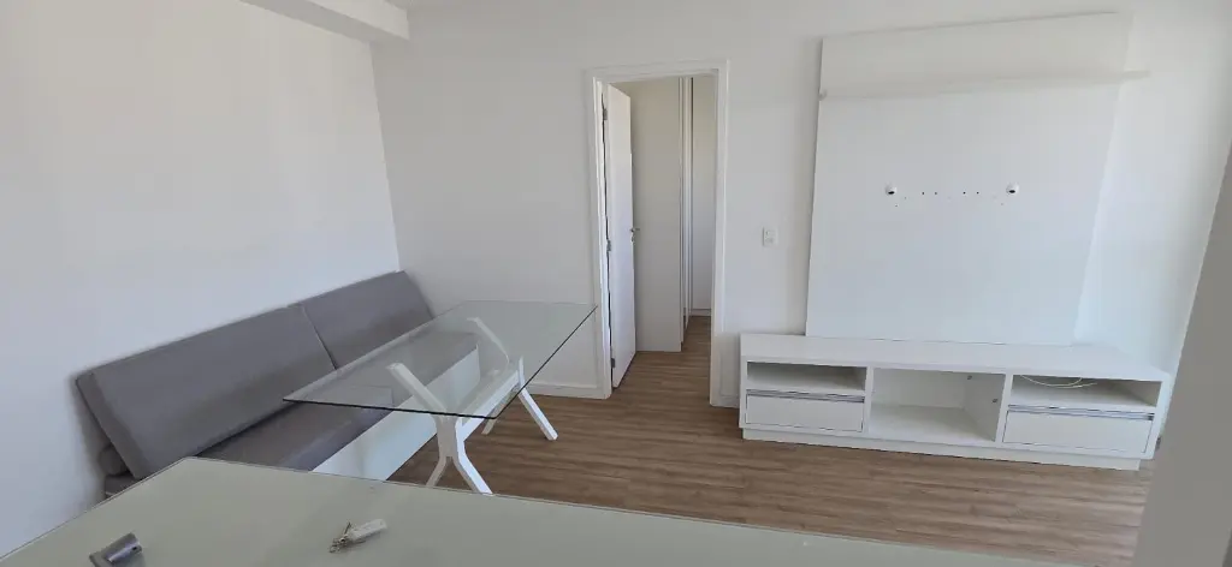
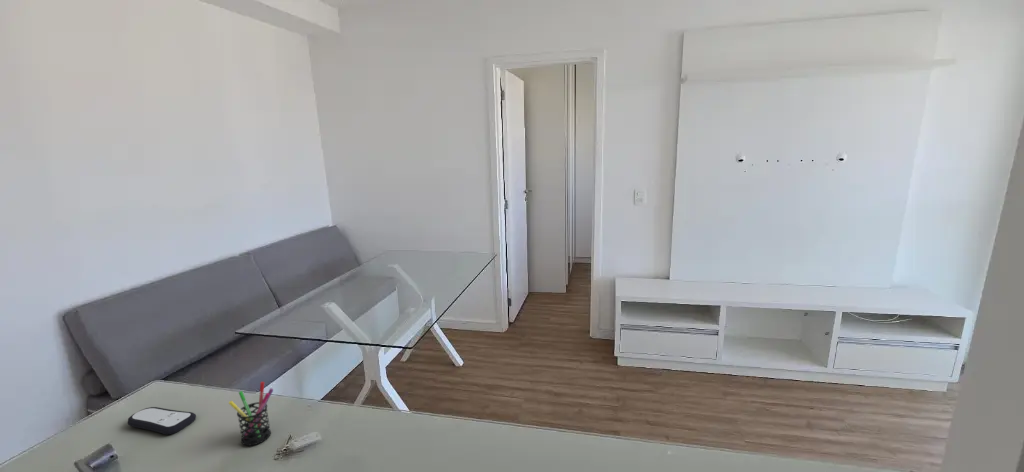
+ pen holder (252, 411)
+ remote control (160, 419)
